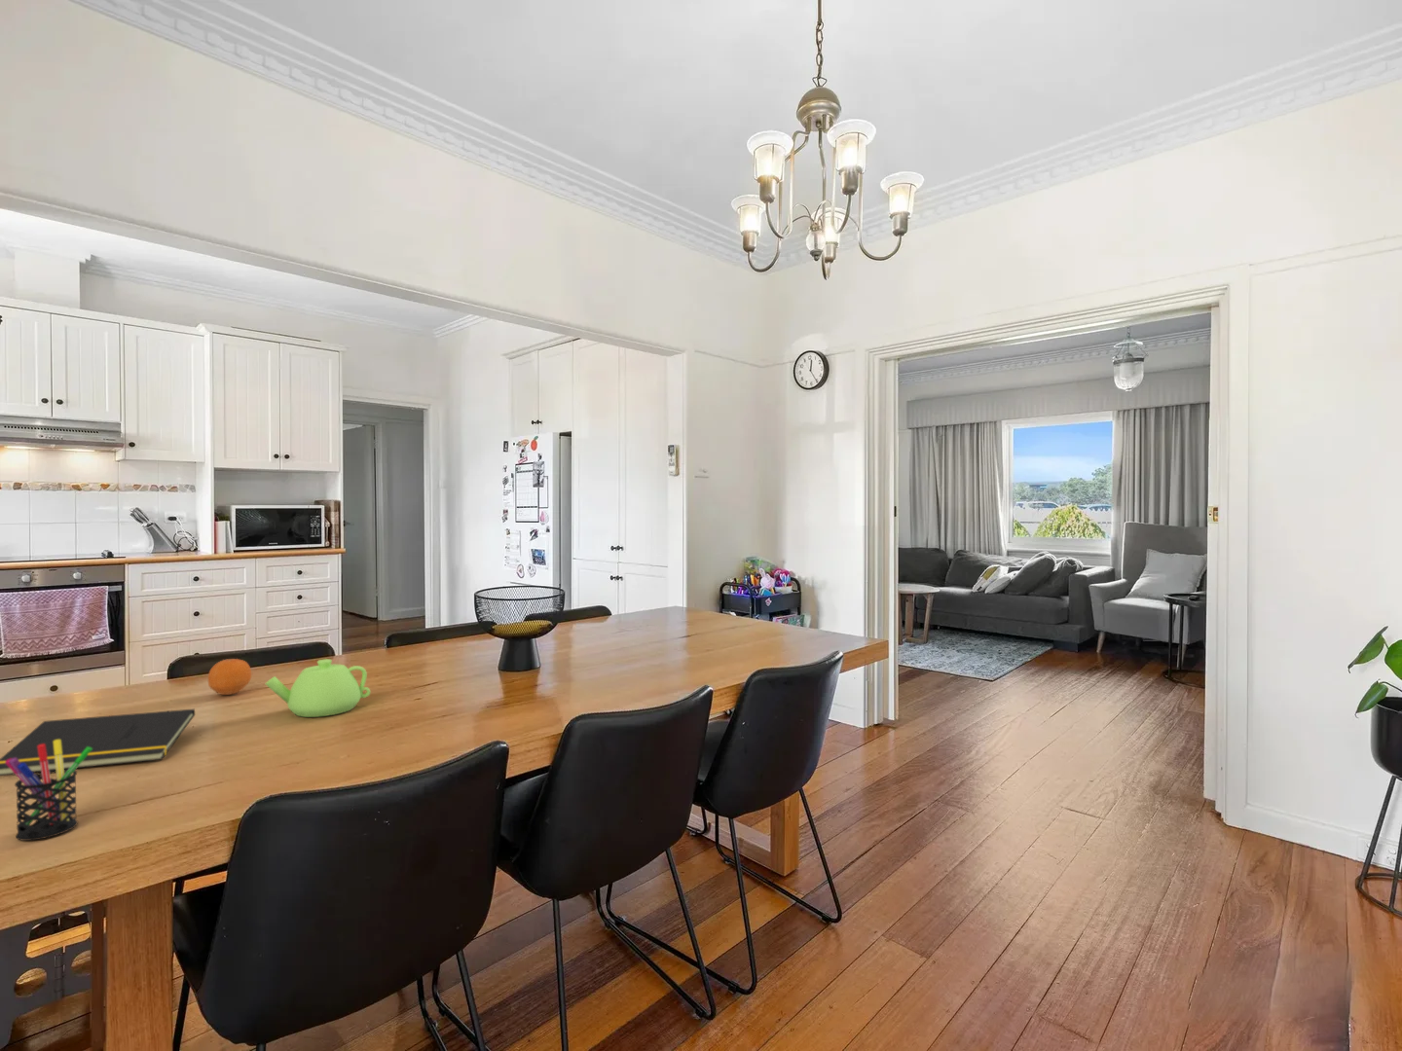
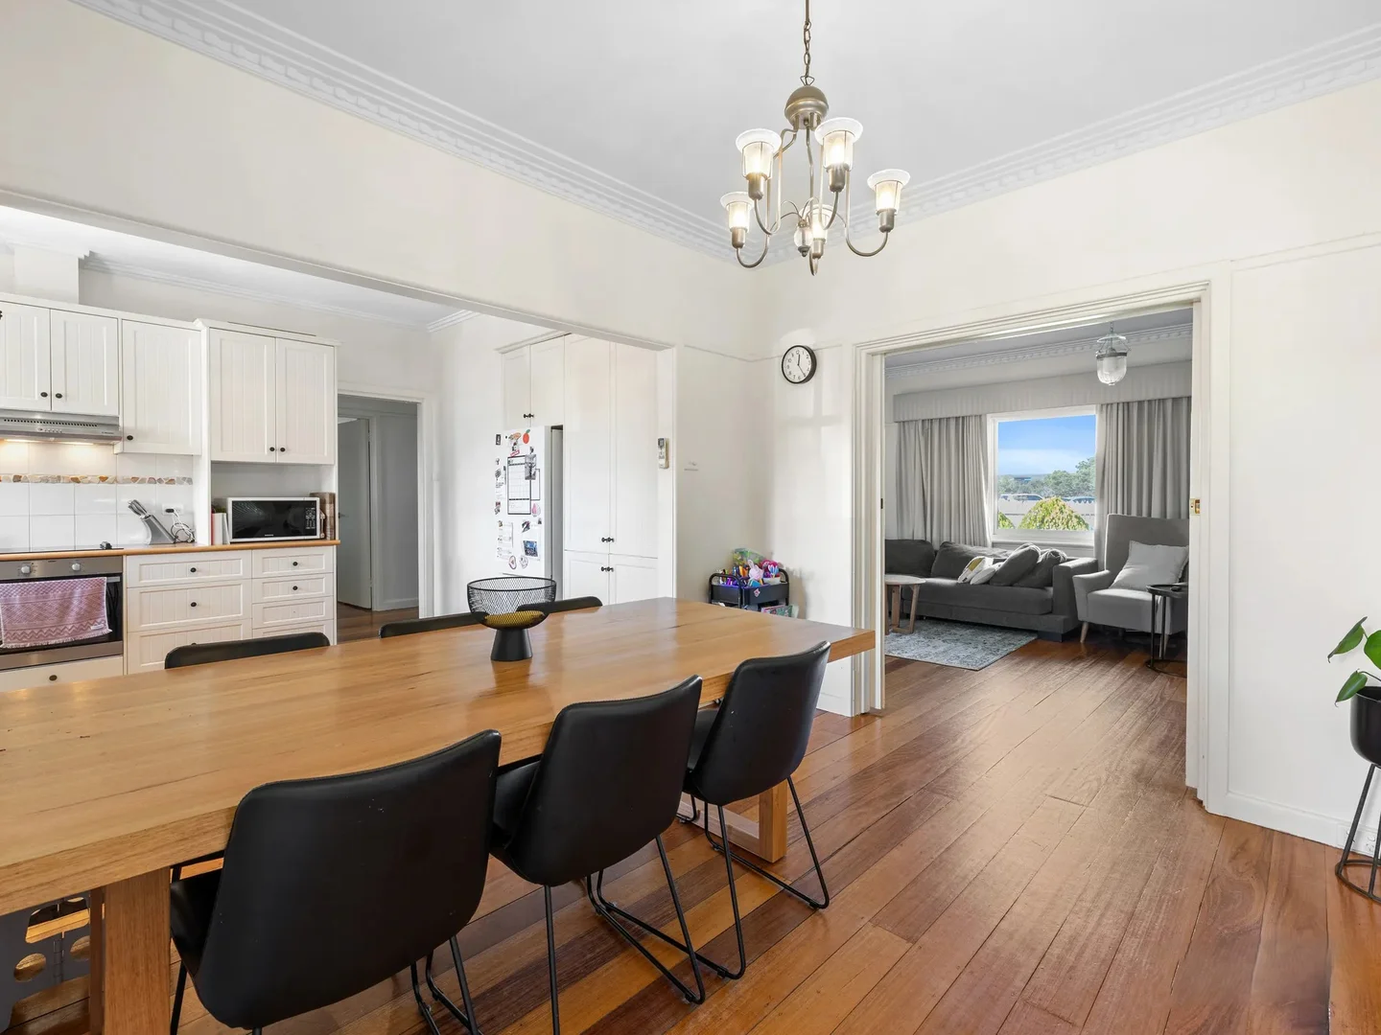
- fruit (230, 677)
- teapot (319, 686)
- notepad (102, 740)
- pen holder (53, 784)
